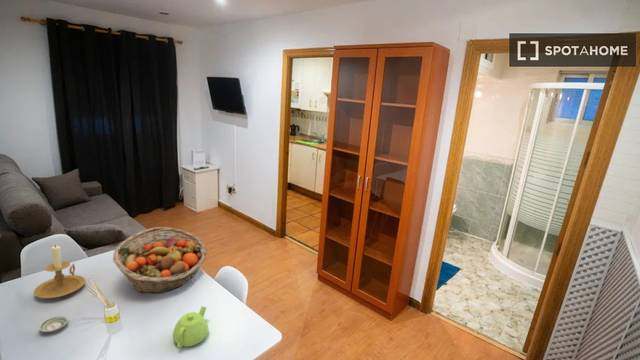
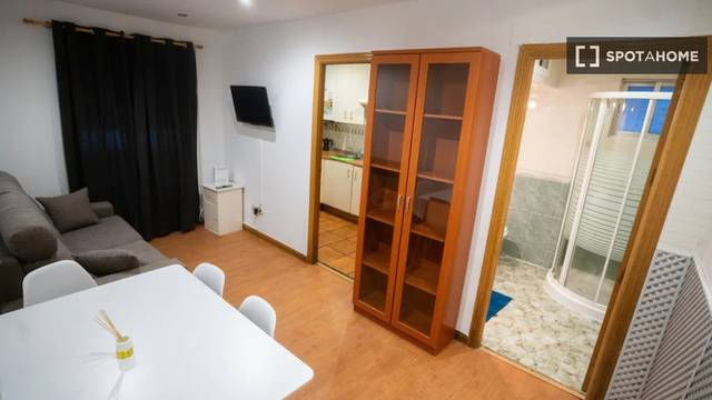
- candle holder (58, 268)
- saucer (54, 325)
- teapot (192, 324)
- fruit basket (163, 258)
